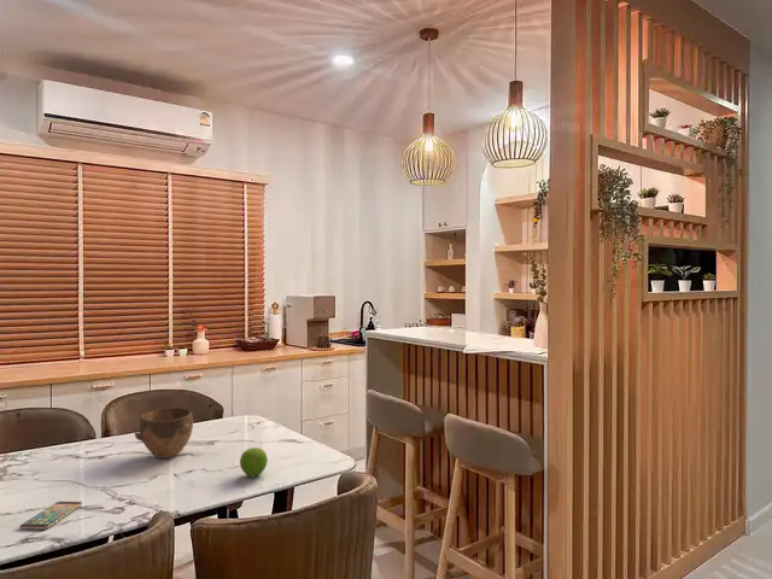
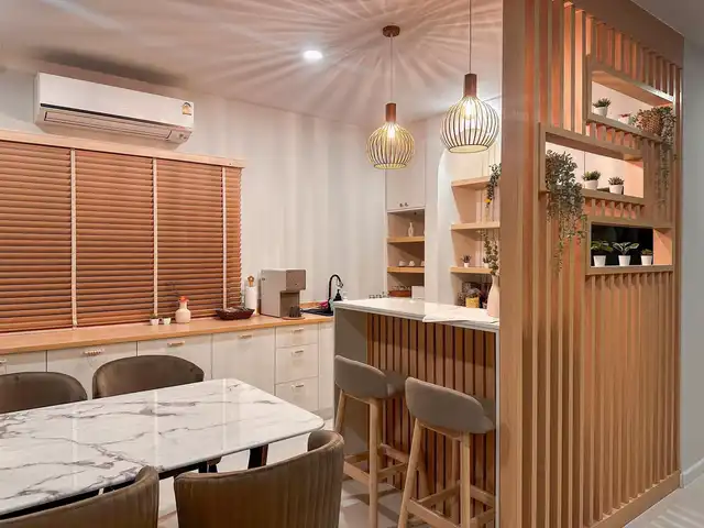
- smartphone (52, 514)
- bowl (168, 433)
- fruit (253, 462)
